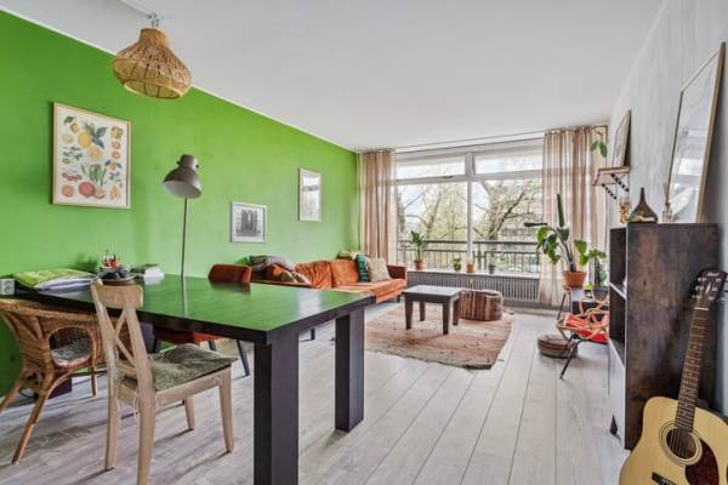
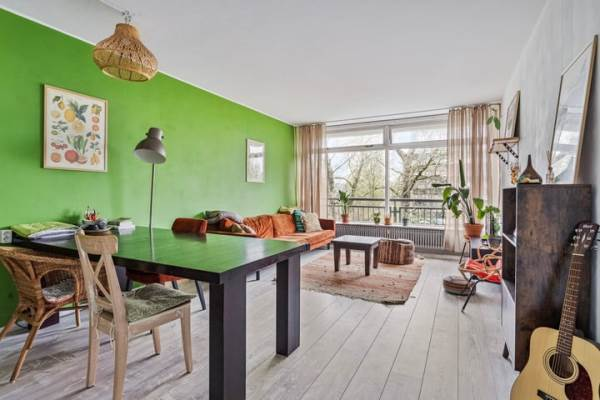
- wall art (249, 223)
